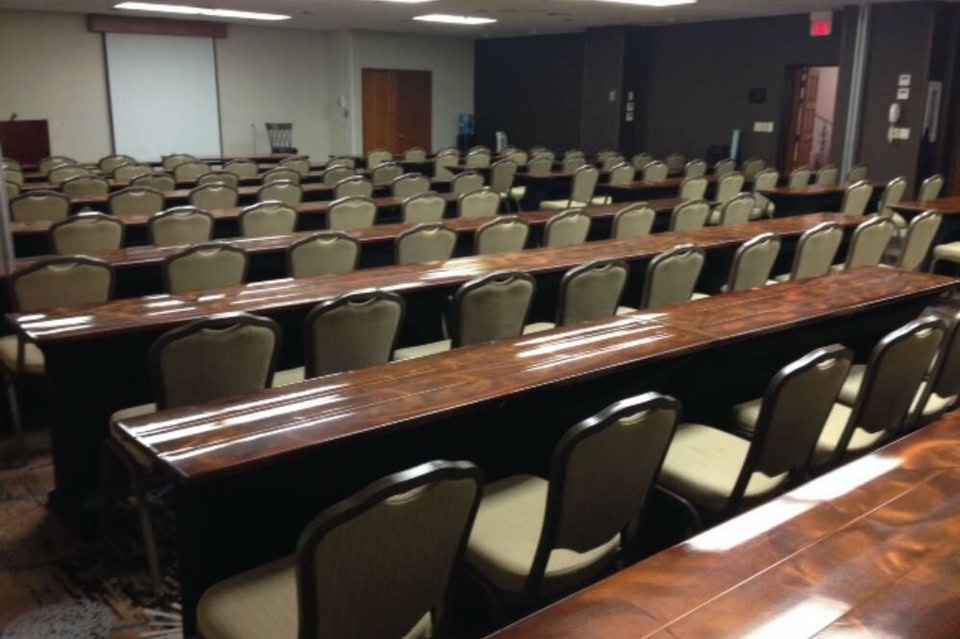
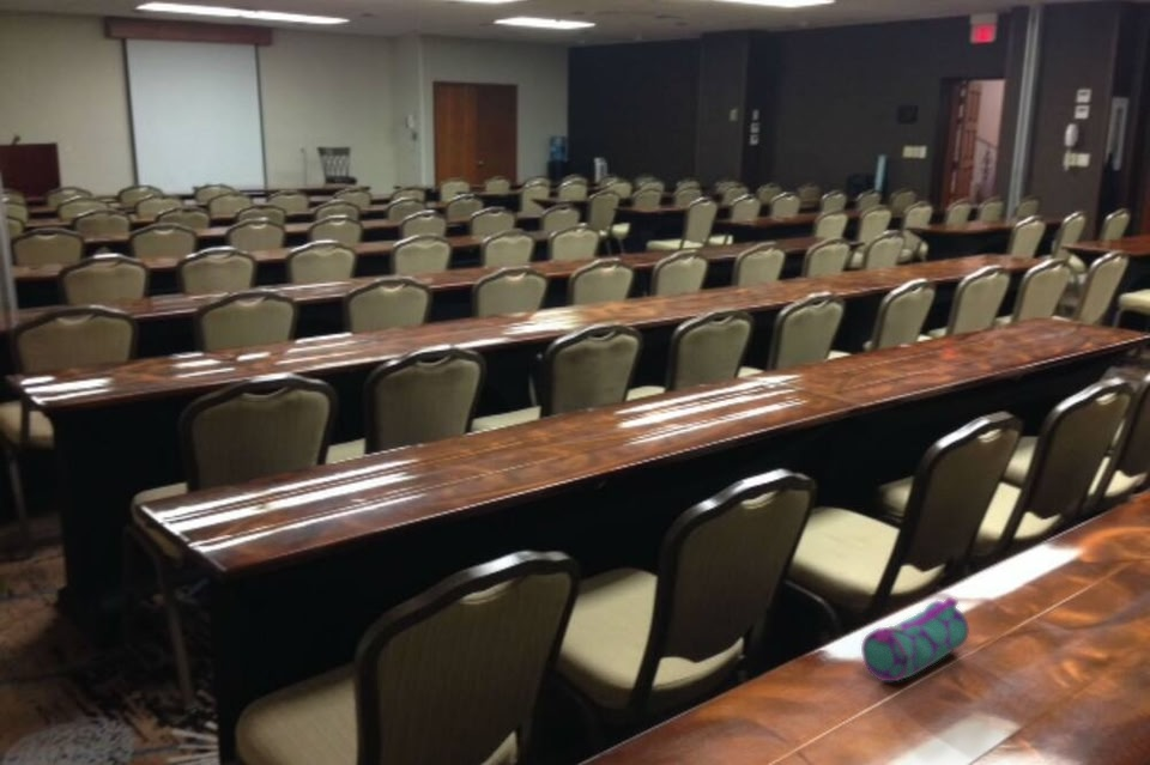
+ pencil case (916, 638)
